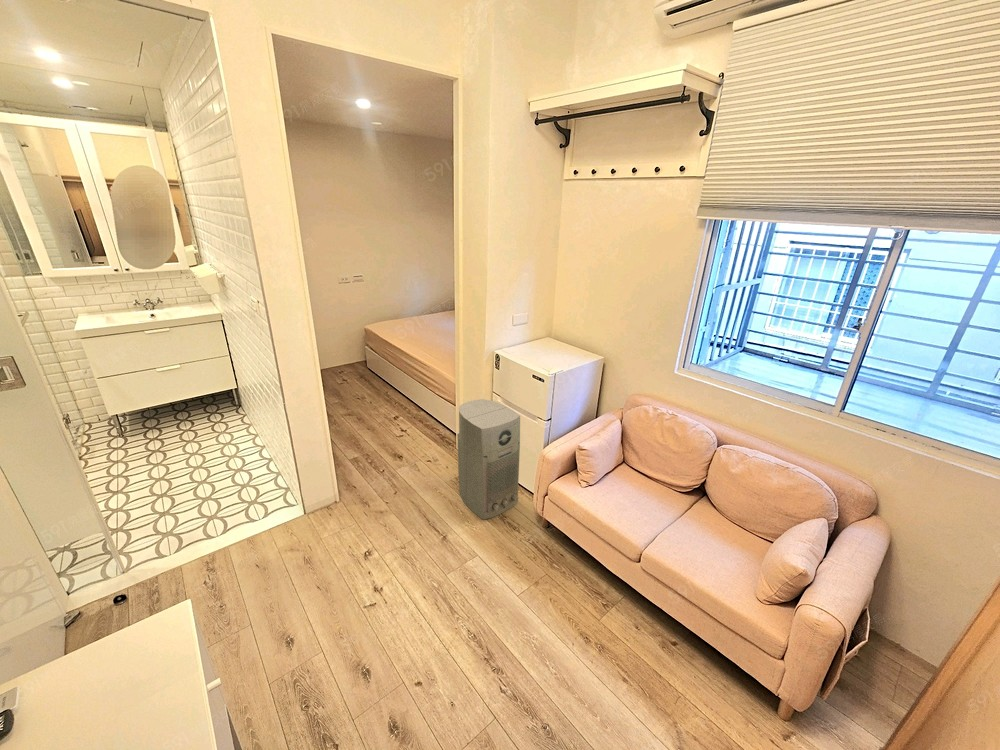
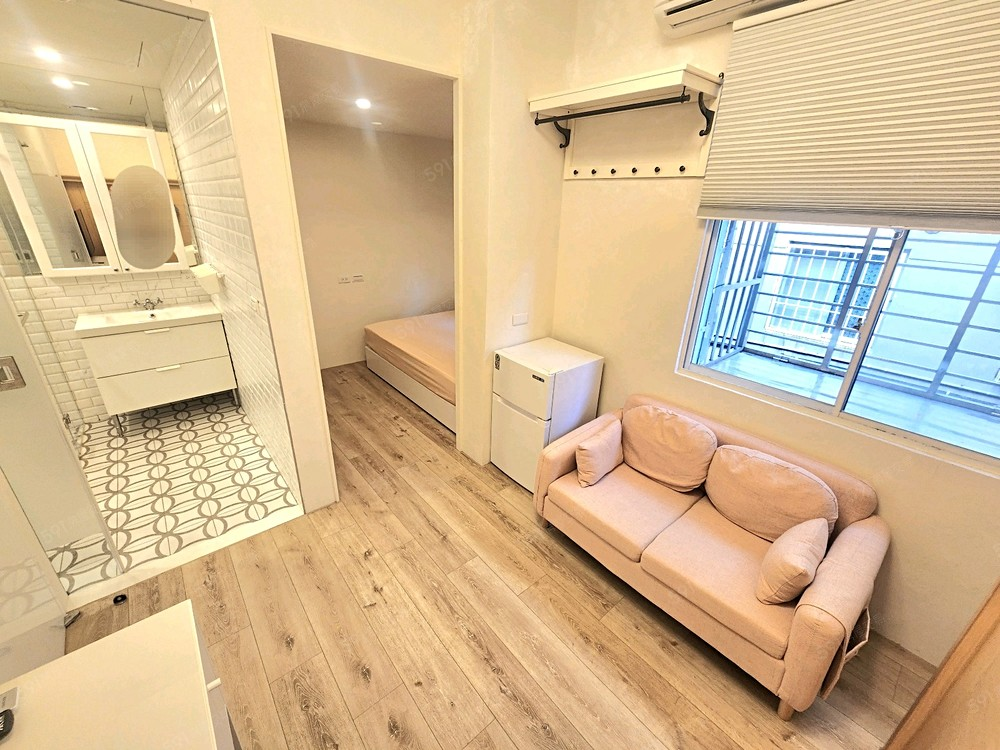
- air purifier (486, 456)
